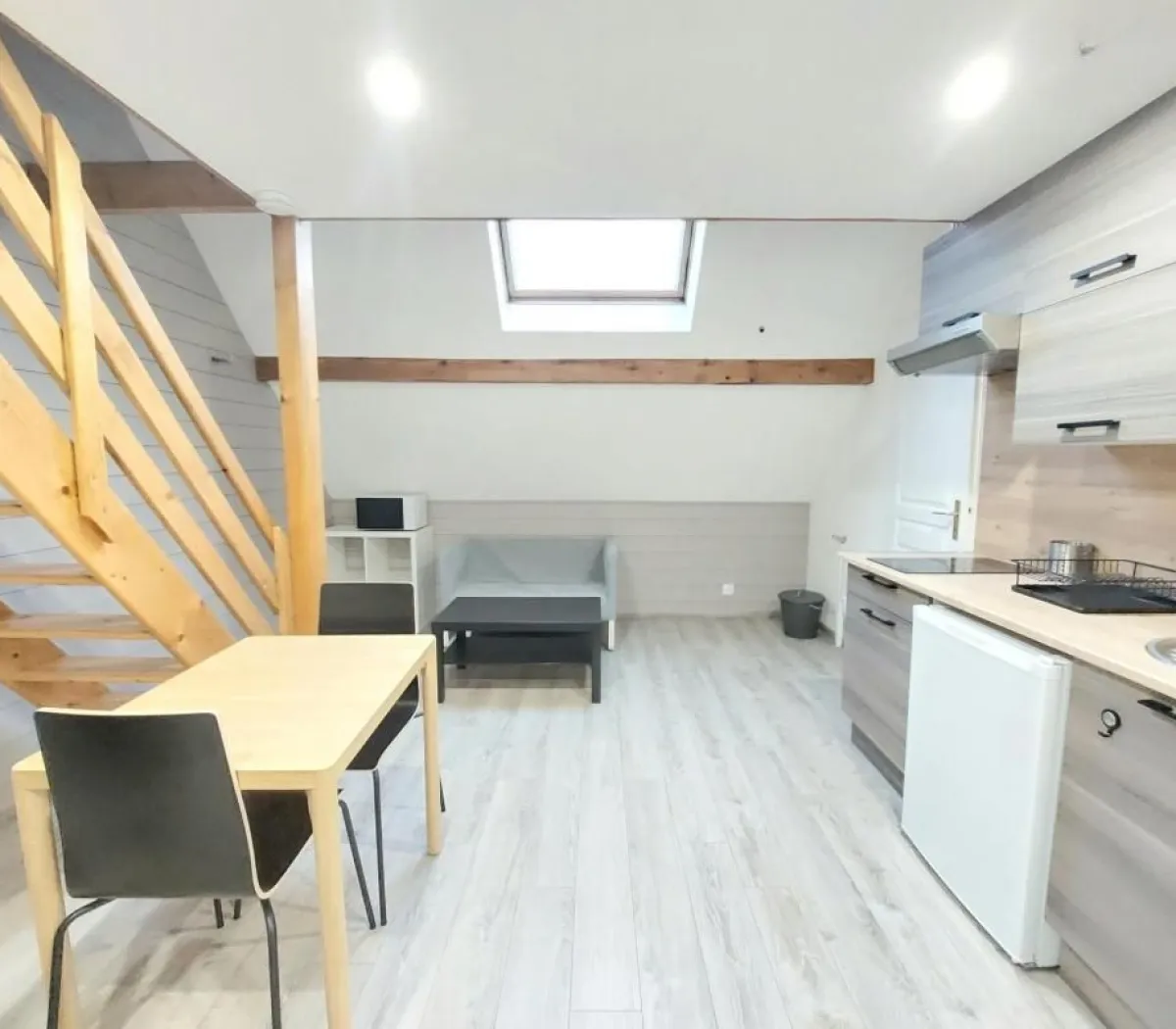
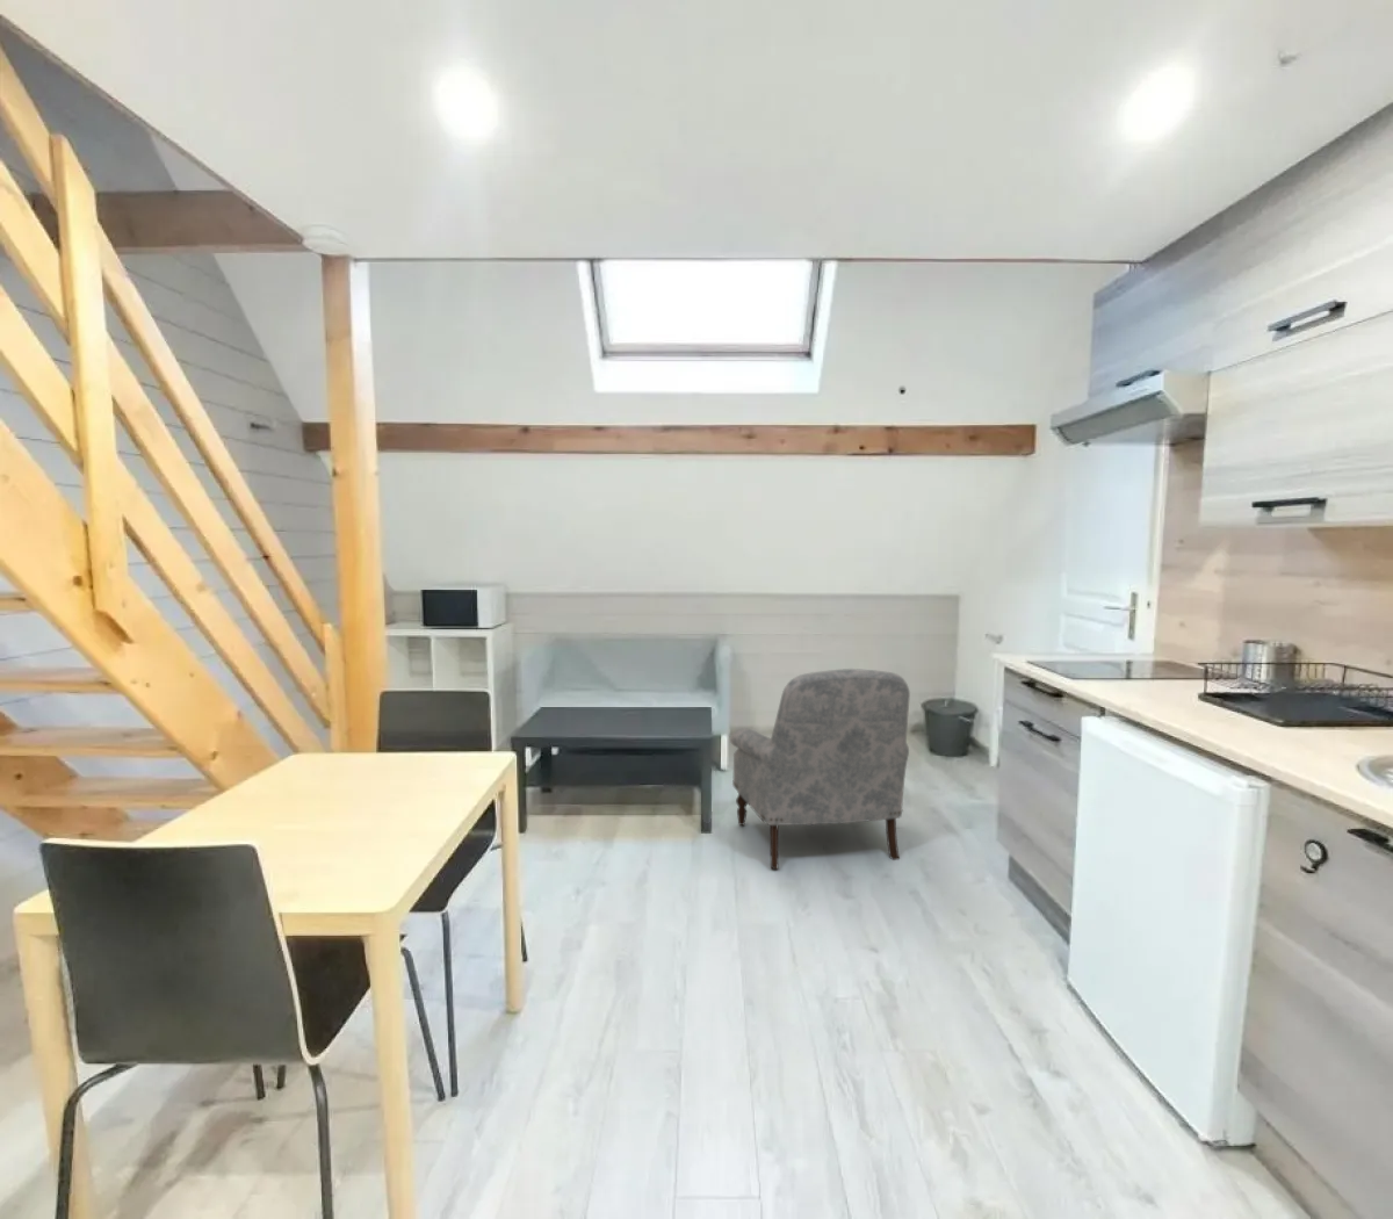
+ armchair (821, 752)
